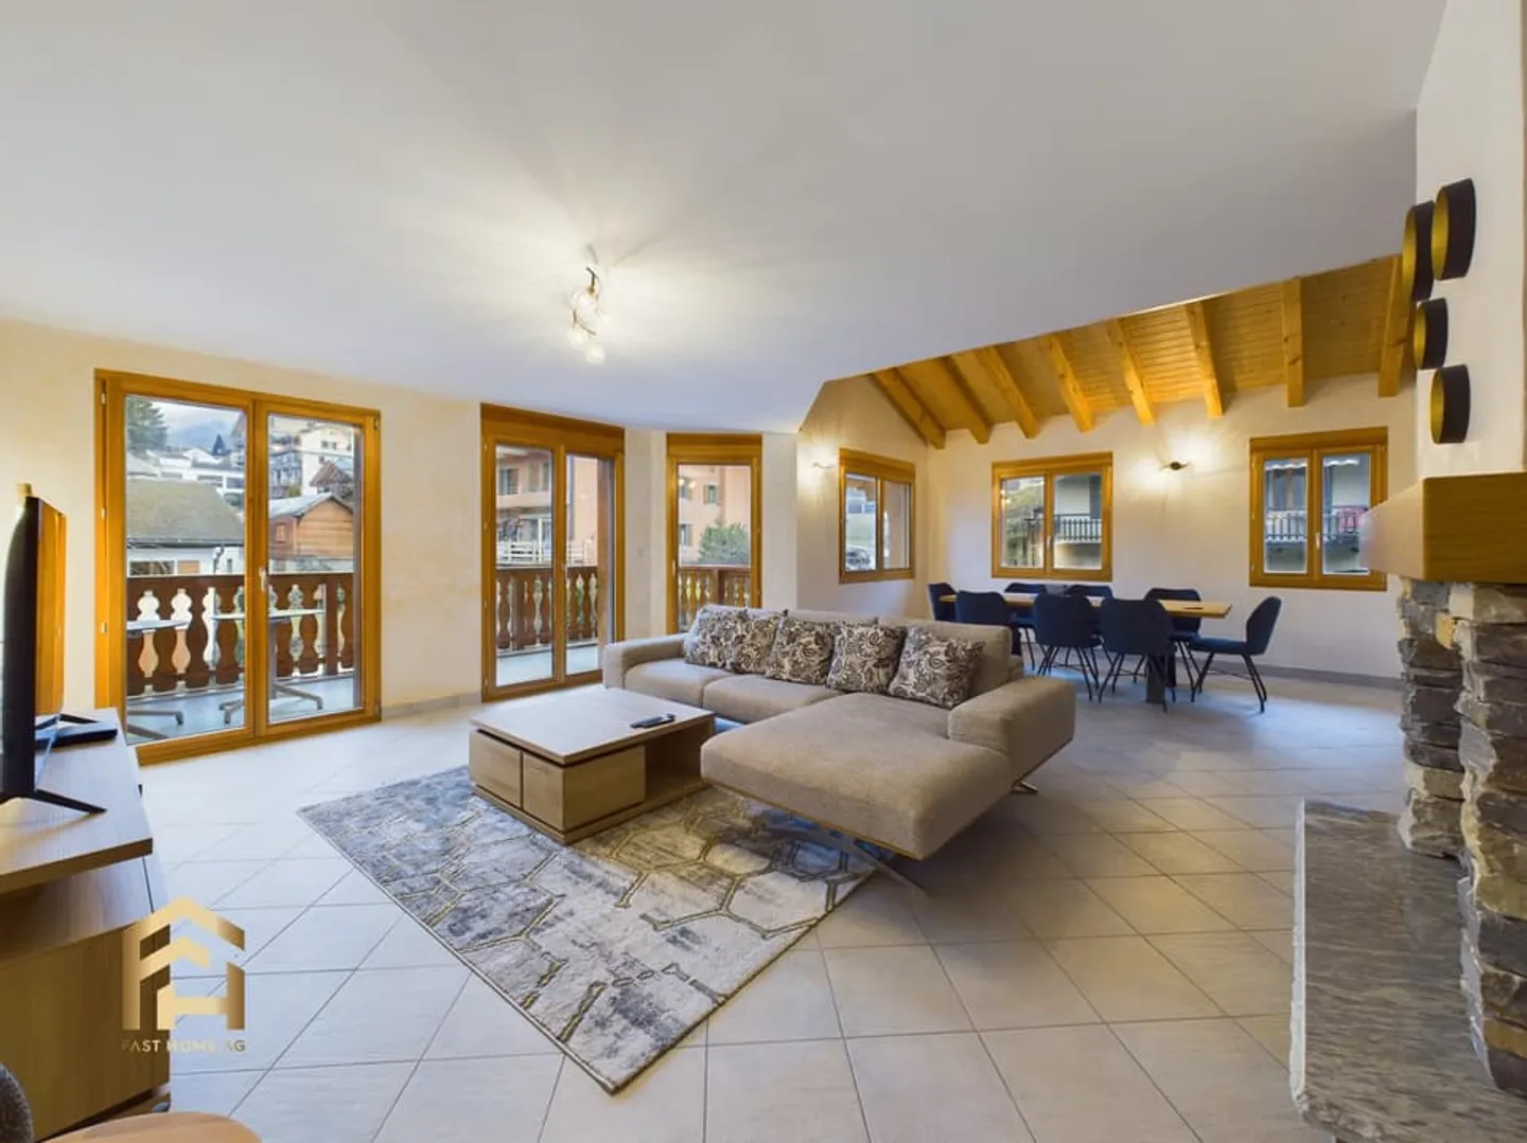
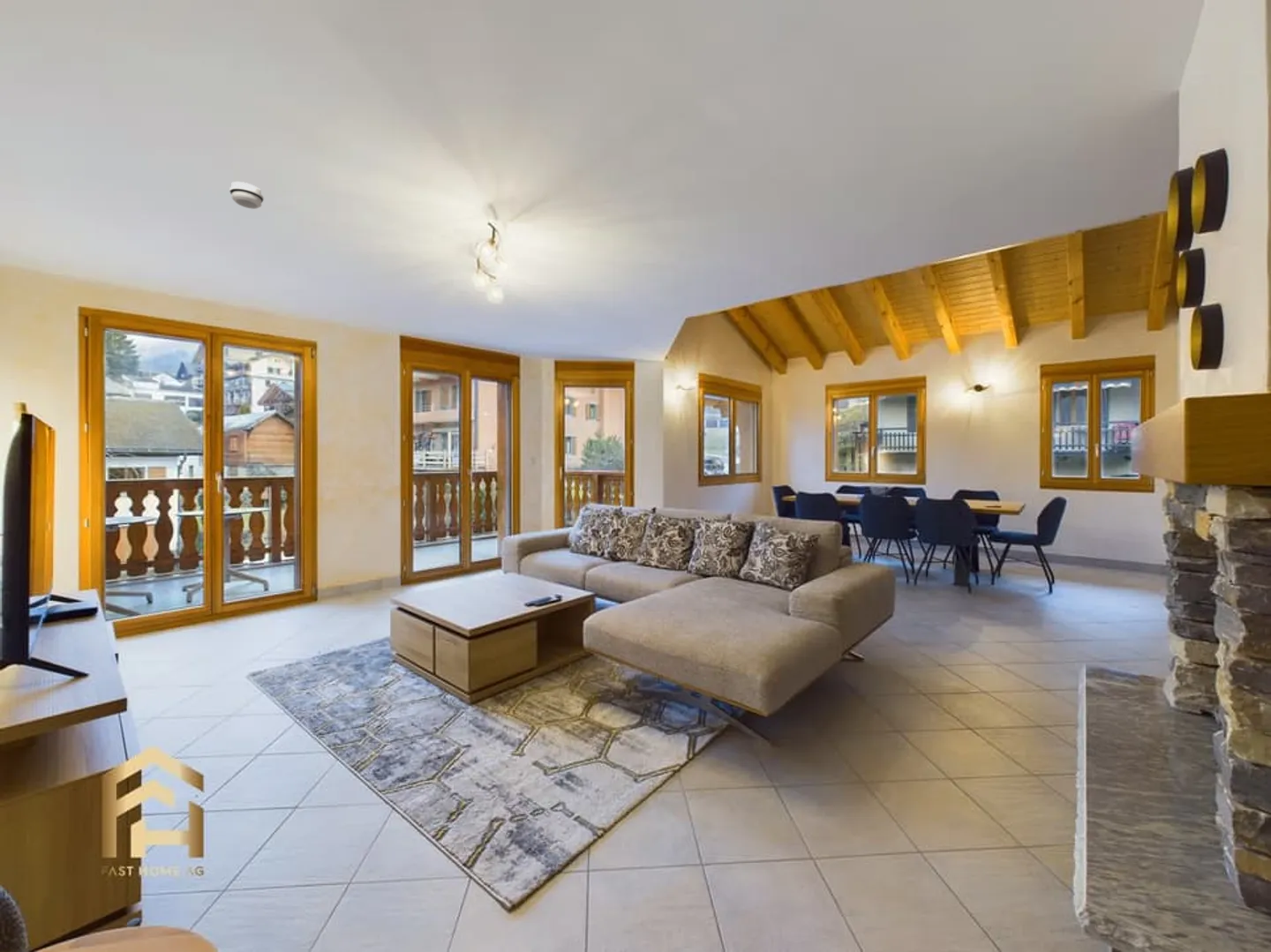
+ smoke detector (246, 196)
